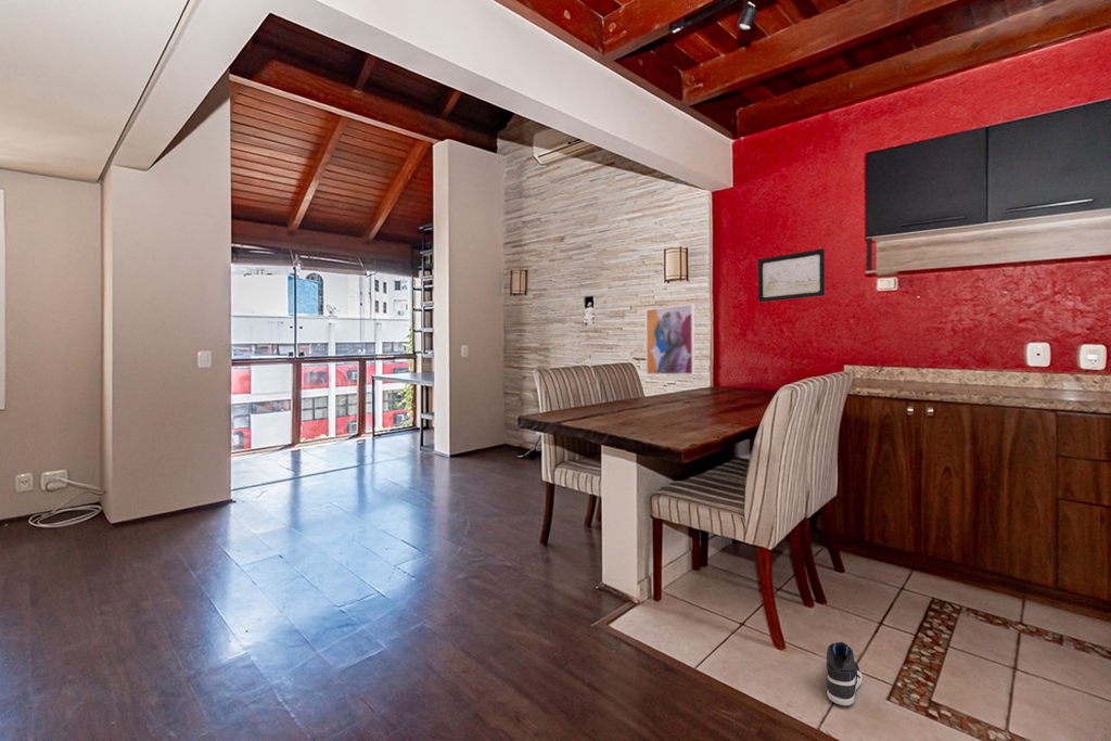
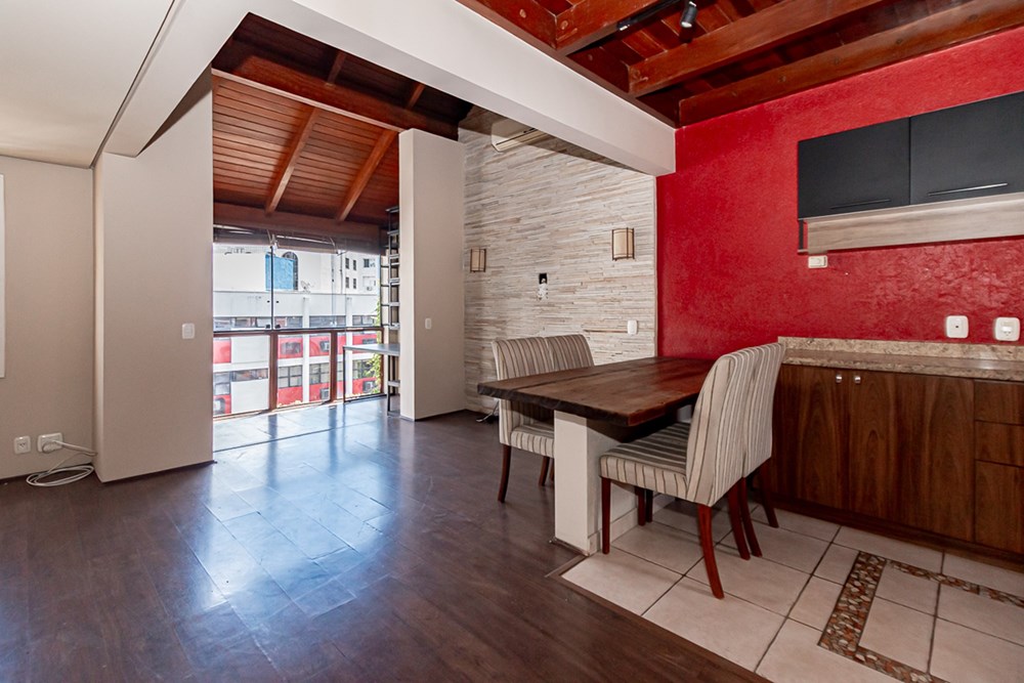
- sneaker (844, 661)
- wall art (668, 341)
- wall art (790, 277)
